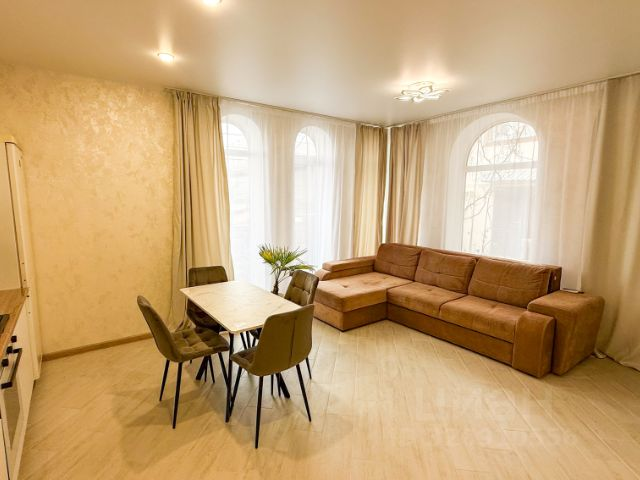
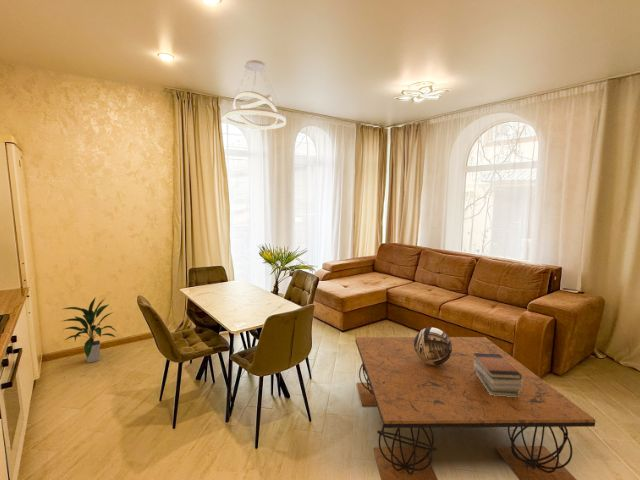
+ decorative bowl (432, 345)
+ book stack (496, 374)
+ pendant light (255, 95)
+ indoor plant (88, 330)
+ coffee table (445, 397)
